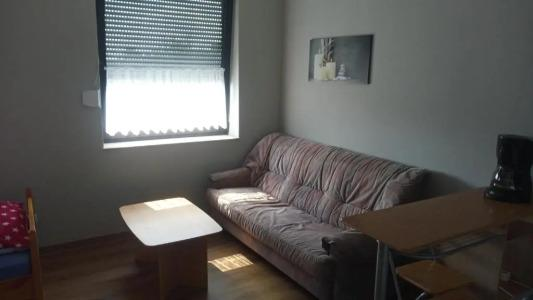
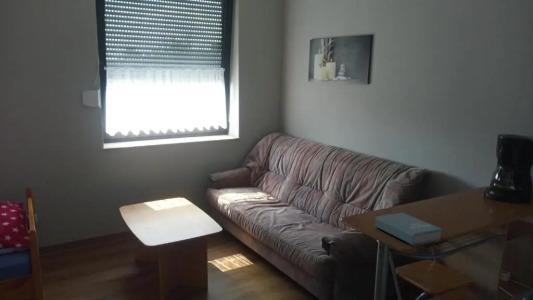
+ book (407, 228)
